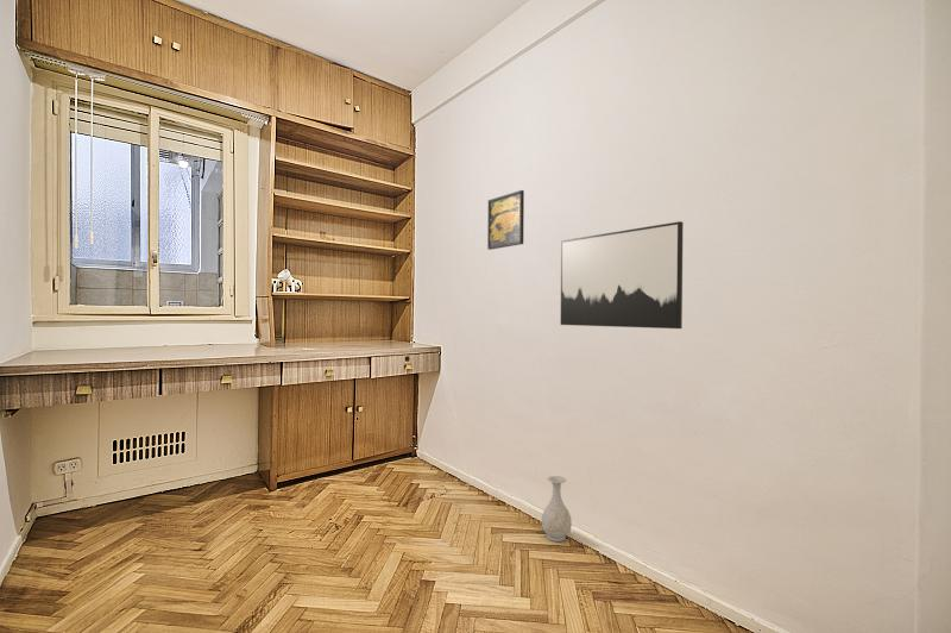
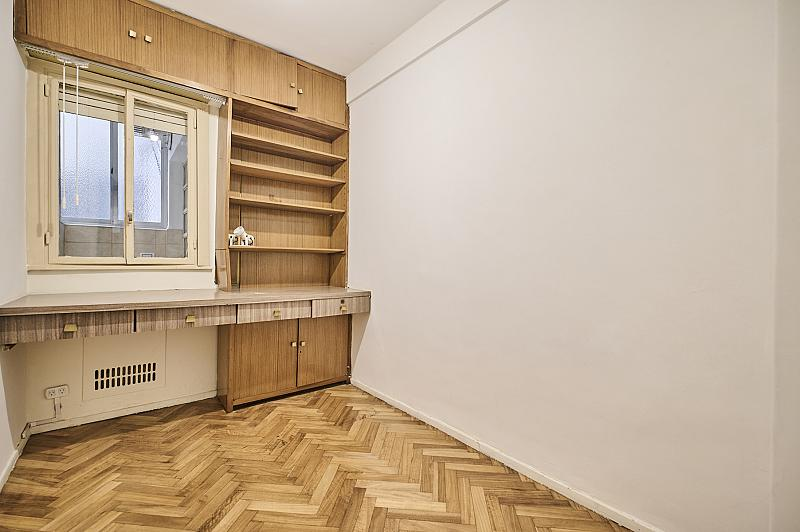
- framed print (504, 220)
- vase (556, 507)
- wall art (613, 278)
